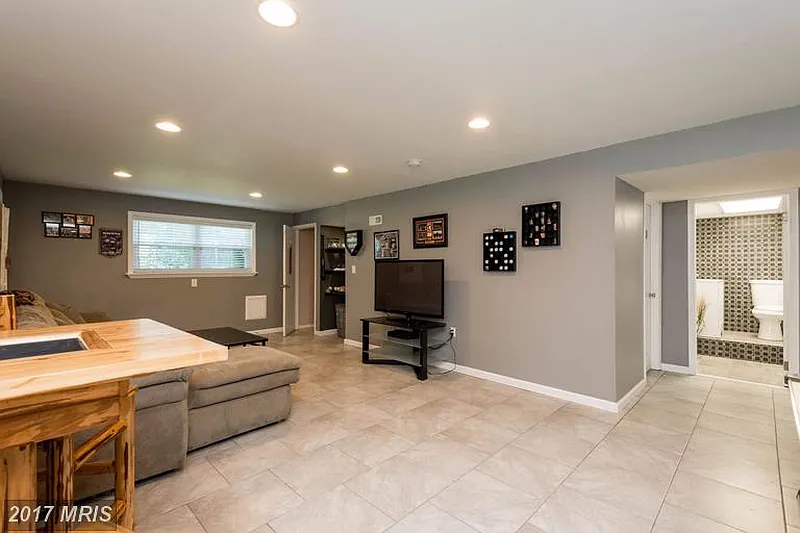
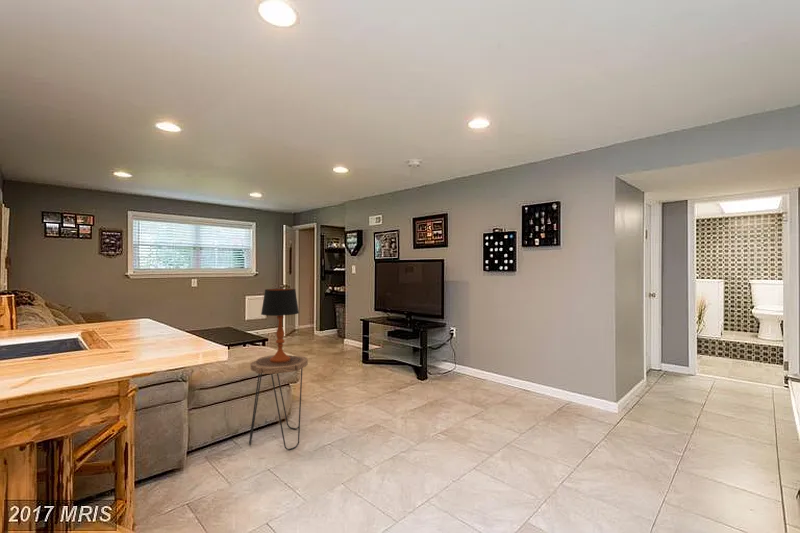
+ table lamp (280, 324)
+ side table (276, 400)
